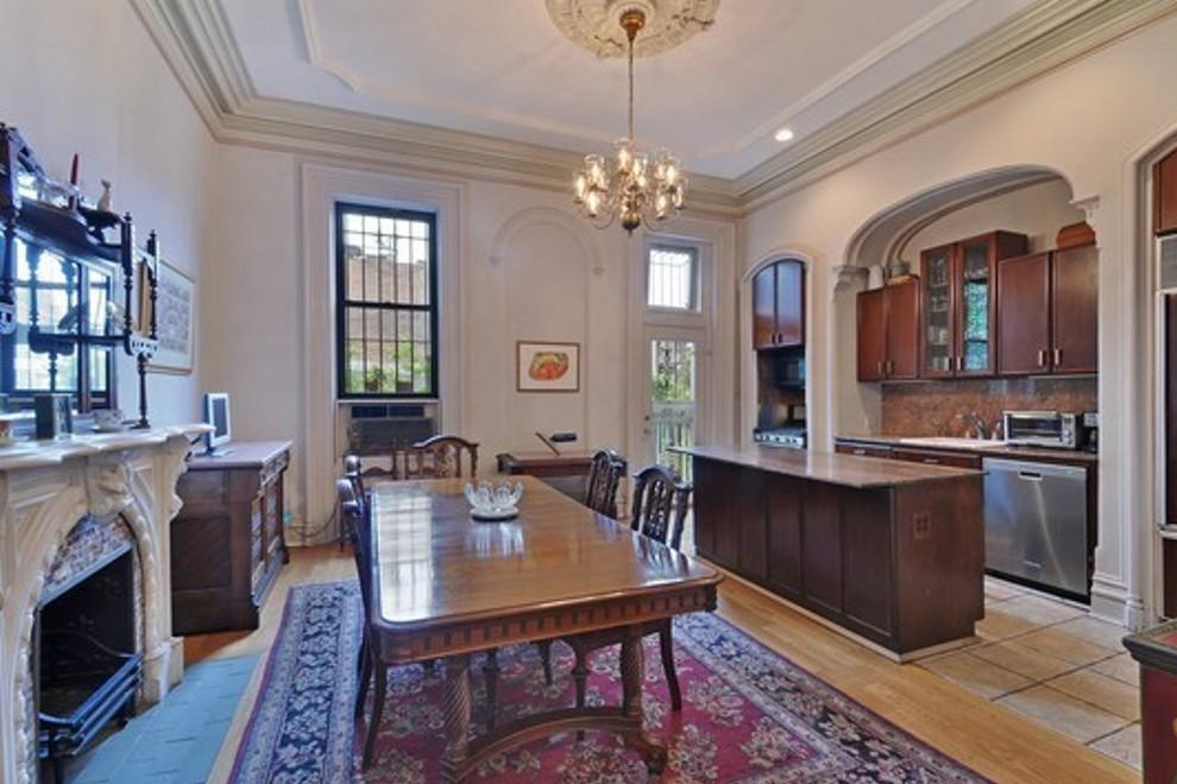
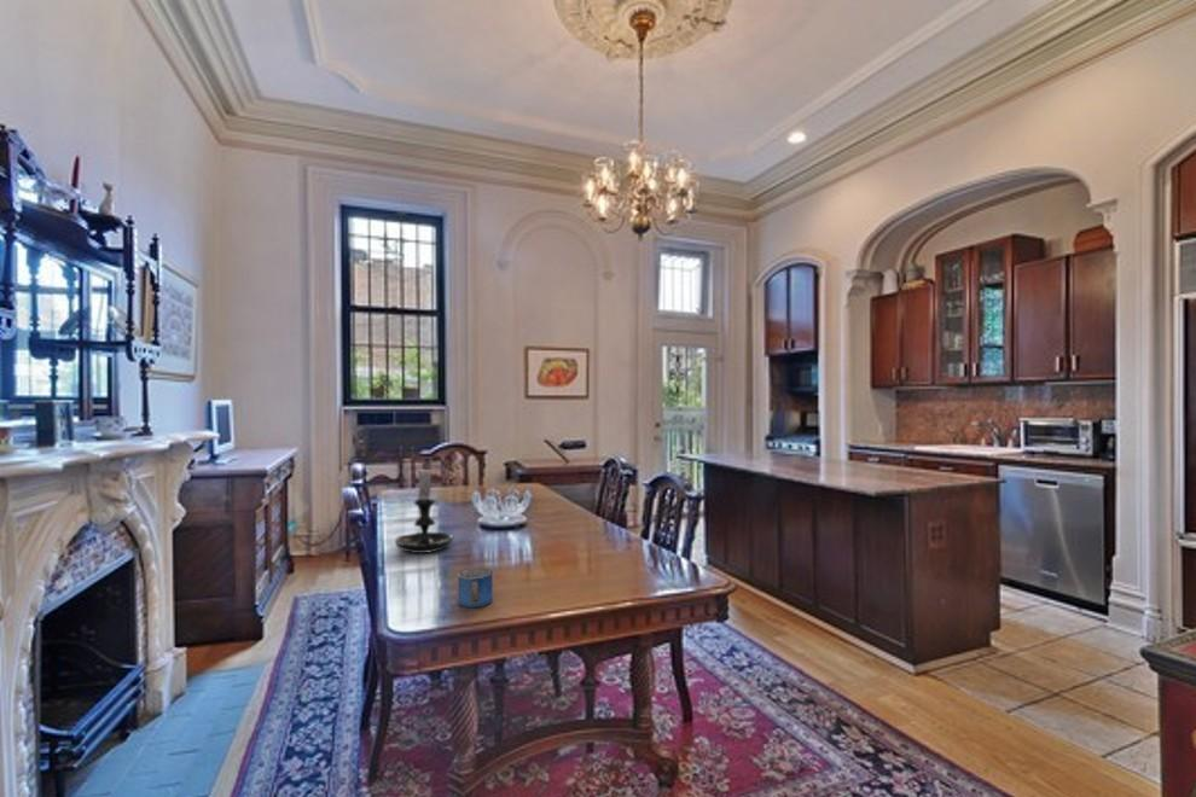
+ mug (474, 588)
+ candle holder (423, 506)
